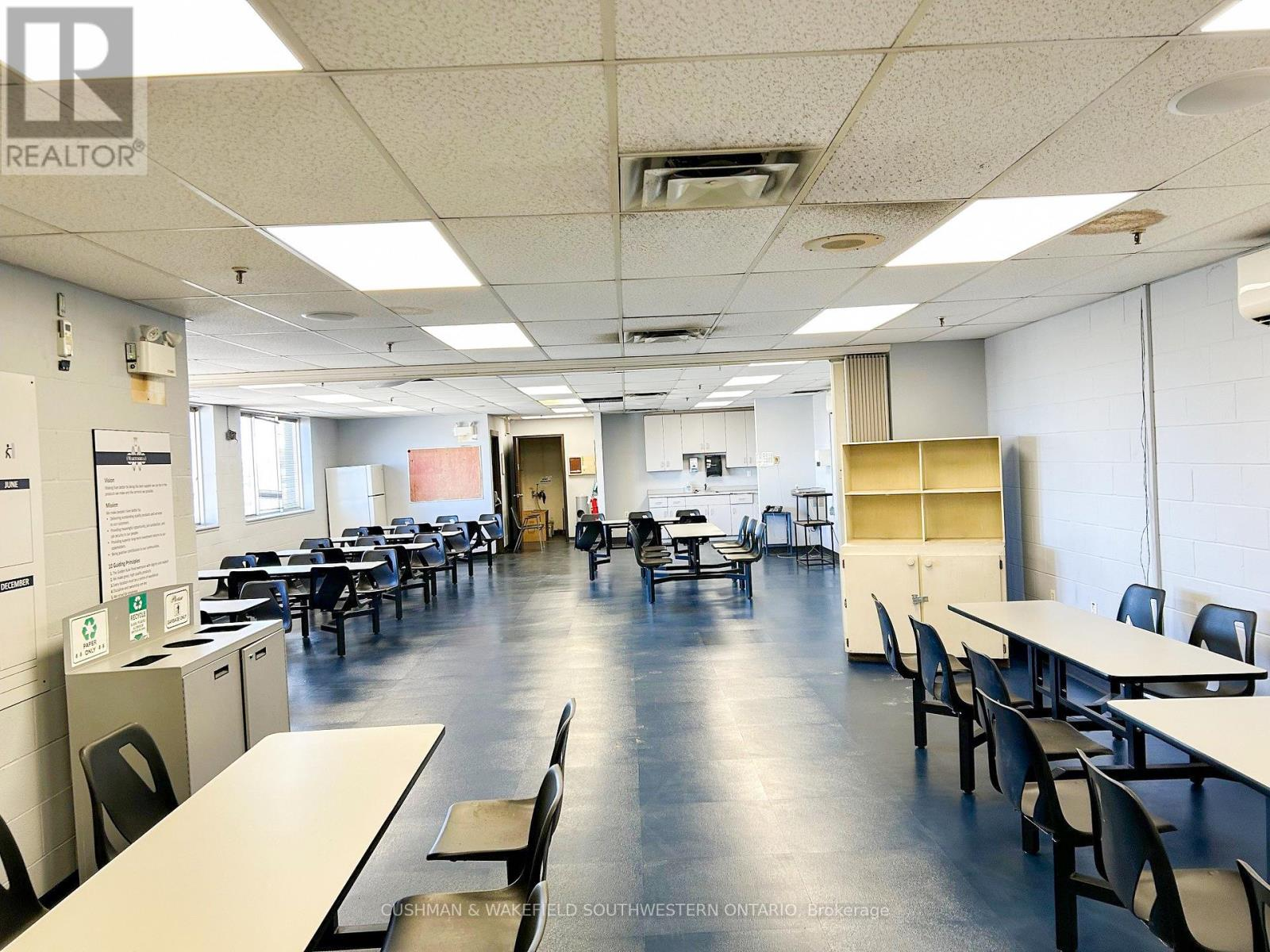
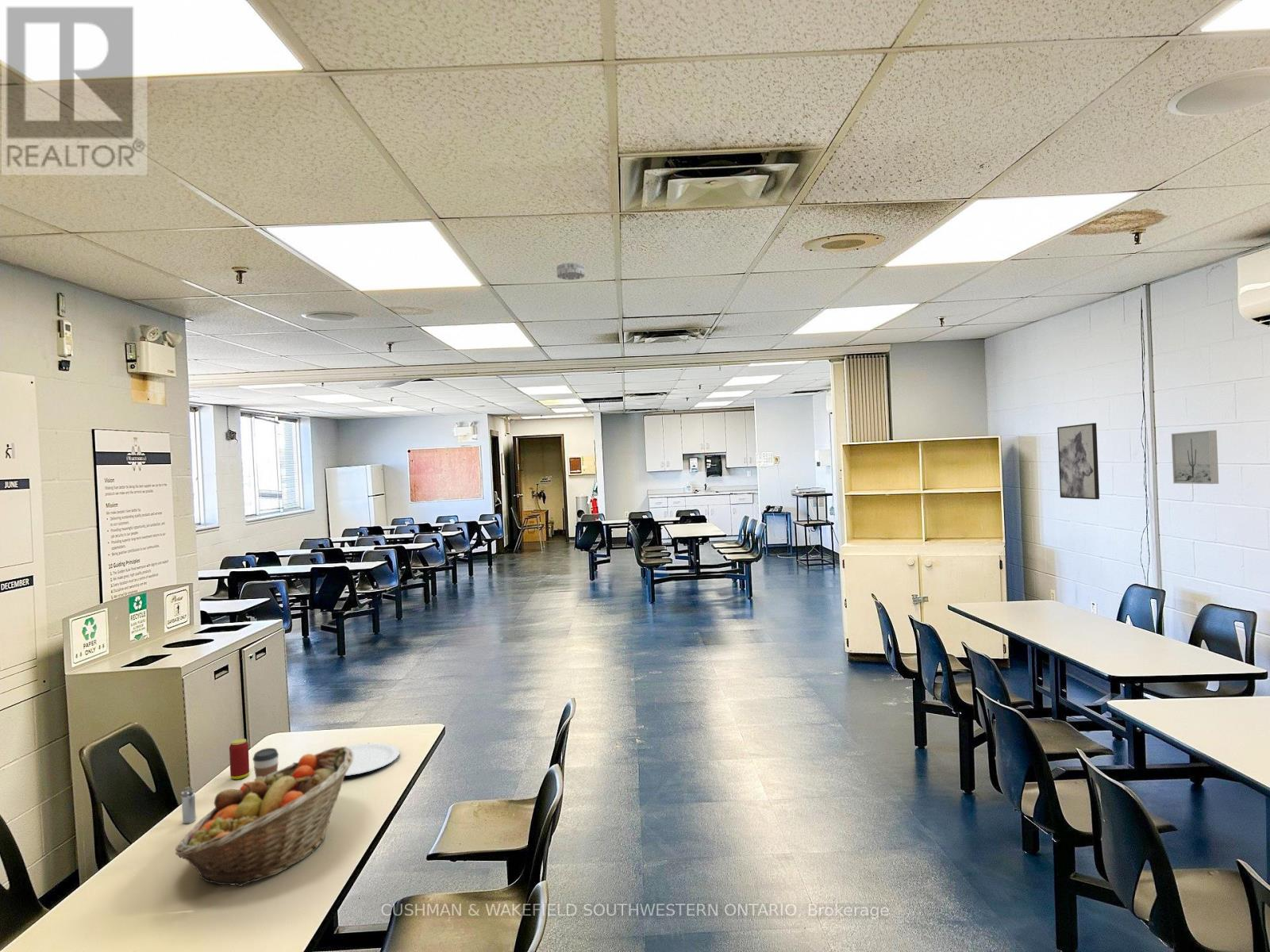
+ wall art (1077, 462)
+ smoke detector (571, 271)
+ shaker (188, 804)
+ plate (354, 760)
+ fruit basket (272, 809)
+ wall art (1194, 458)
+ beverage can (239, 758)
+ coffee cup (266, 770)
